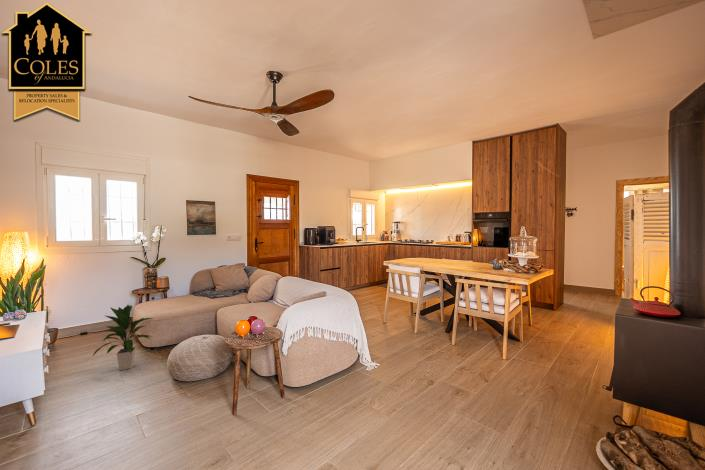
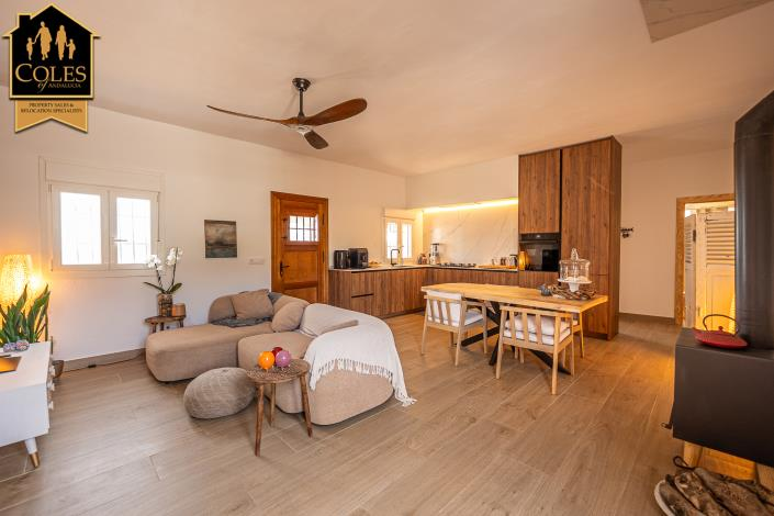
- indoor plant (124, 335)
